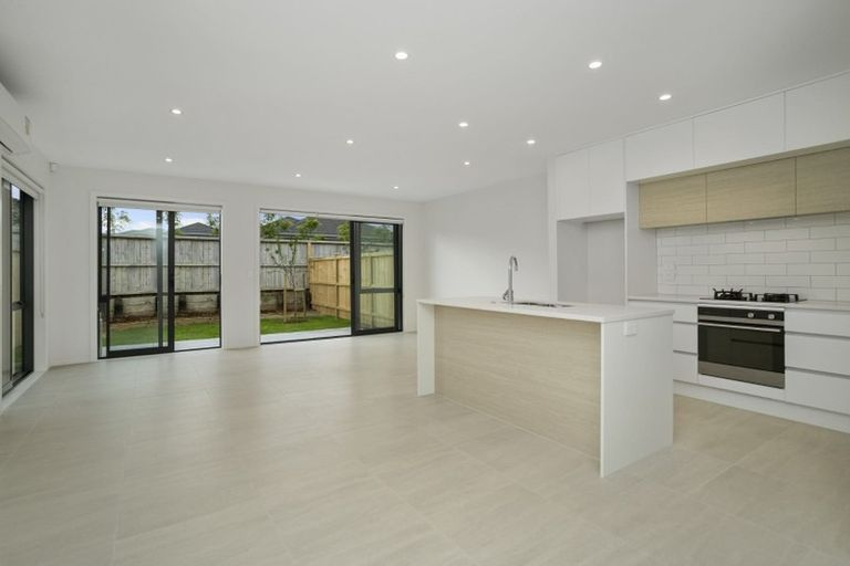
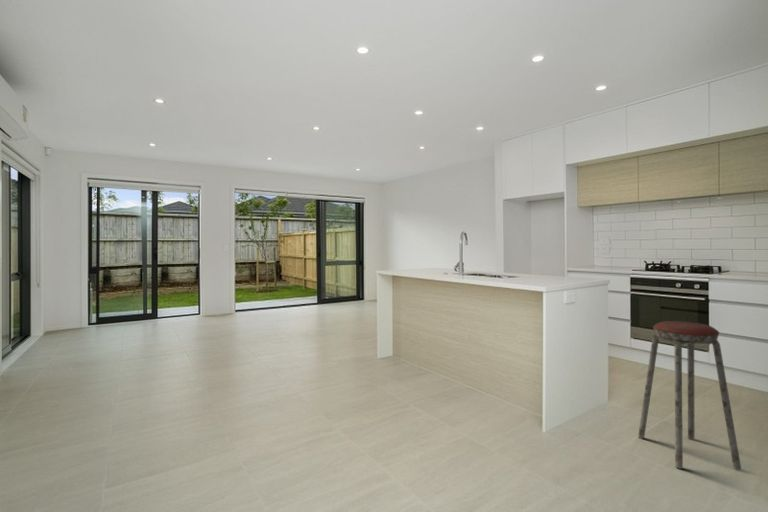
+ music stool (688, 387)
